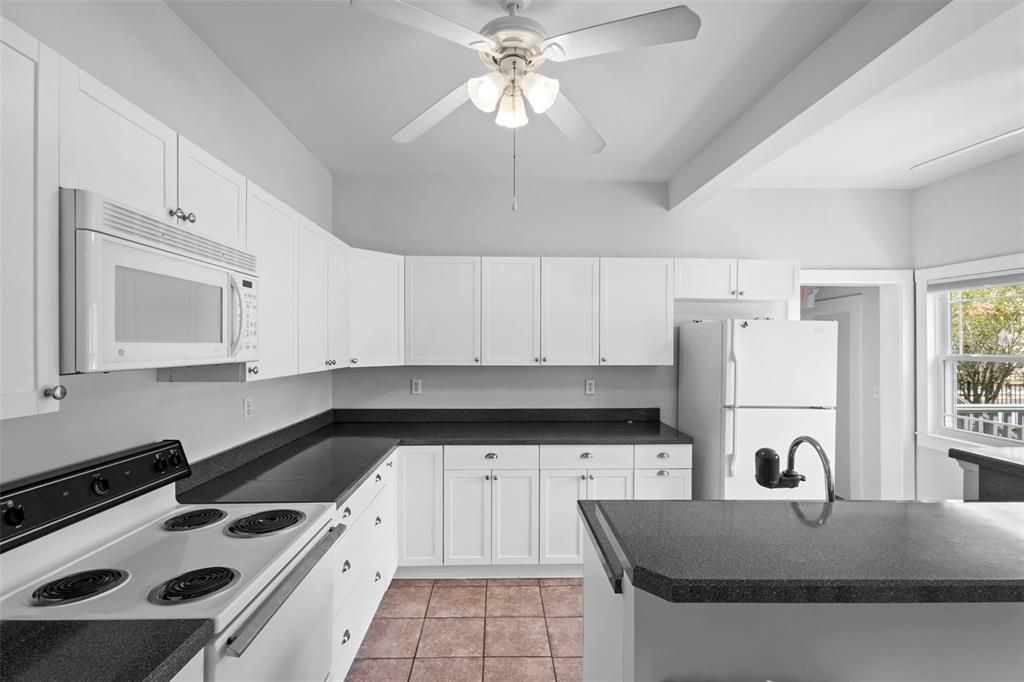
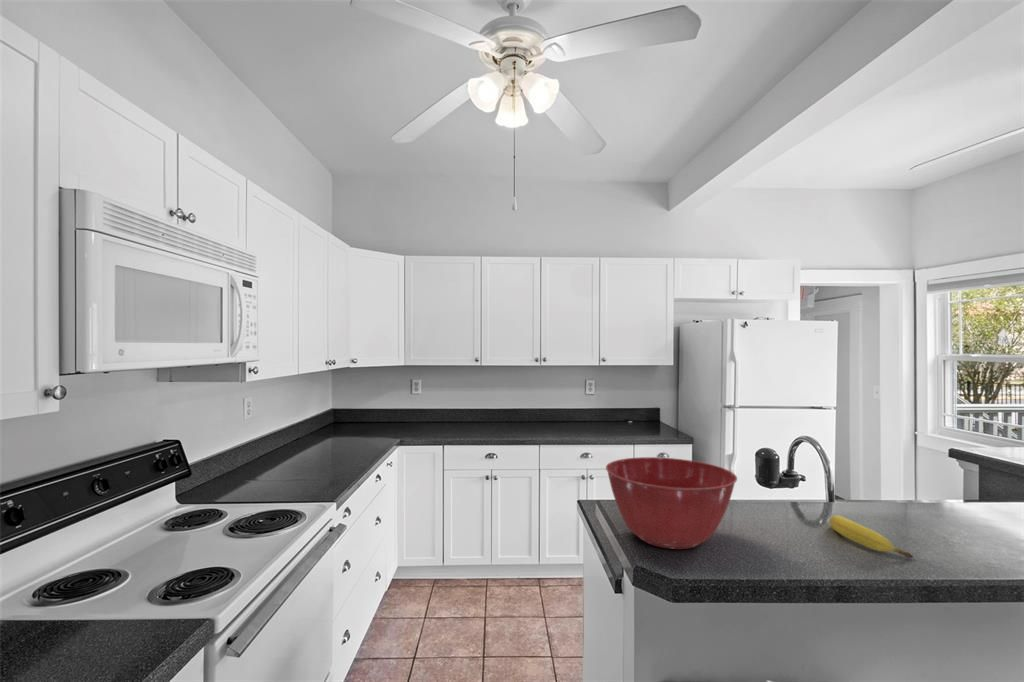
+ mixing bowl (669, 503)
+ fruit (857, 530)
